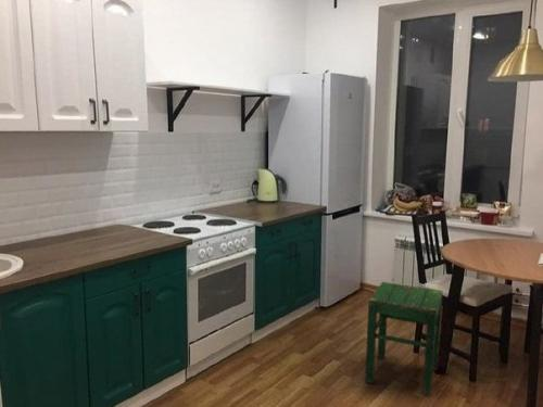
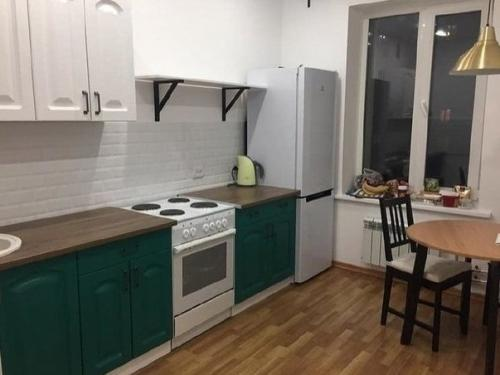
- stool (404, 339)
